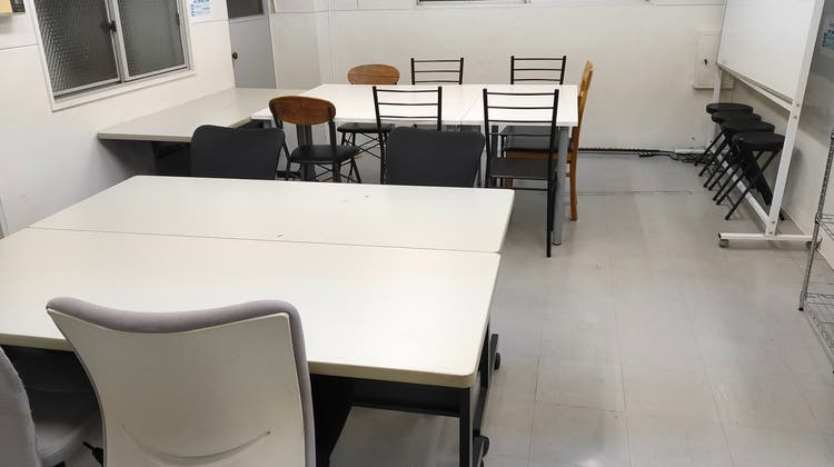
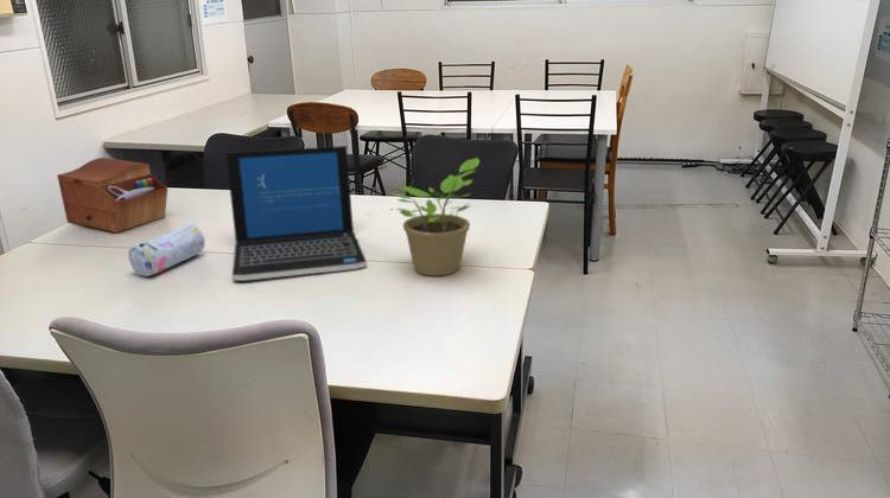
+ sewing box (114, 193)
+ potted plant (433, 216)
+ laptop (293, 208)
+ pencil case (167, 248)
